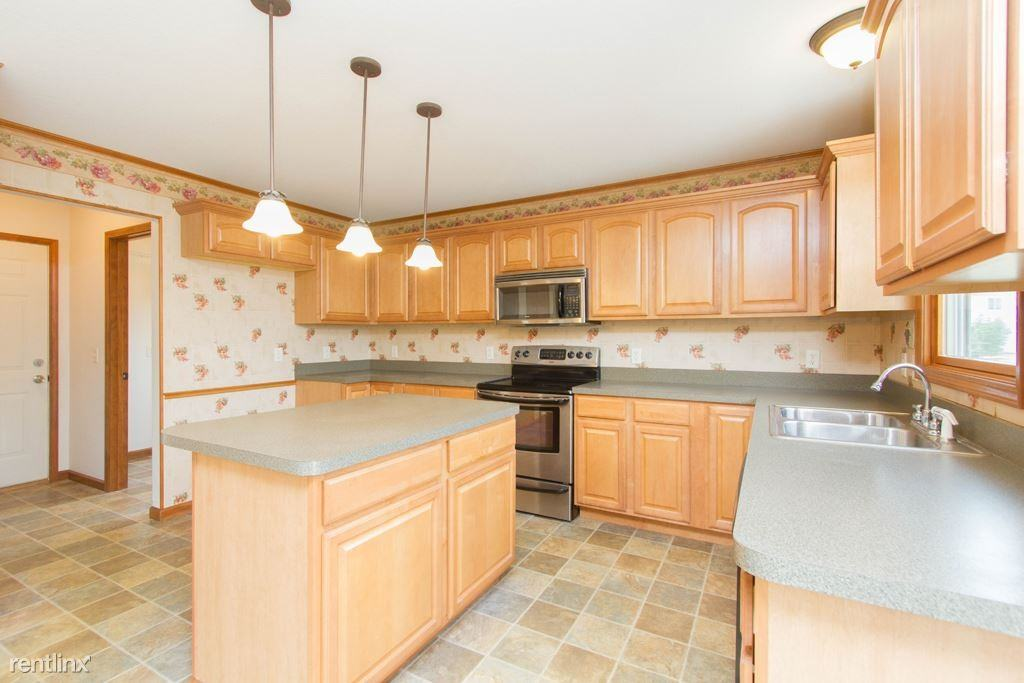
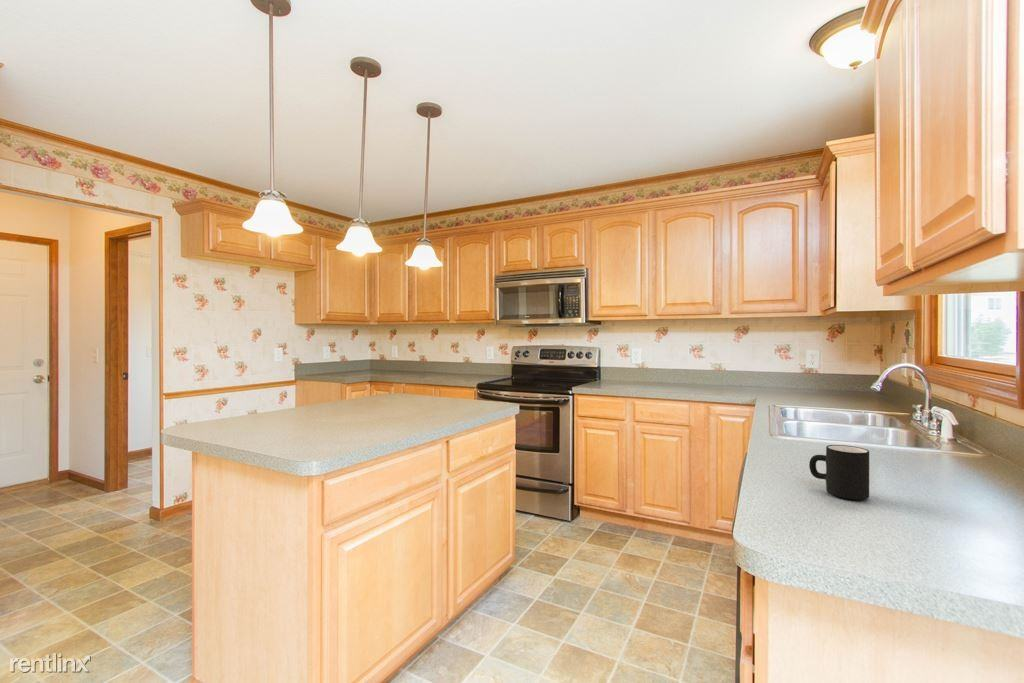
+ mug (837, 469)
